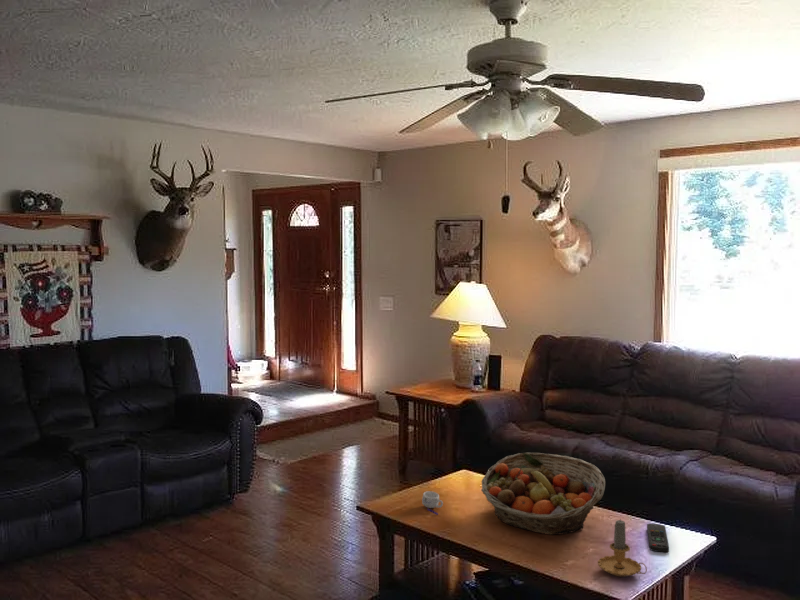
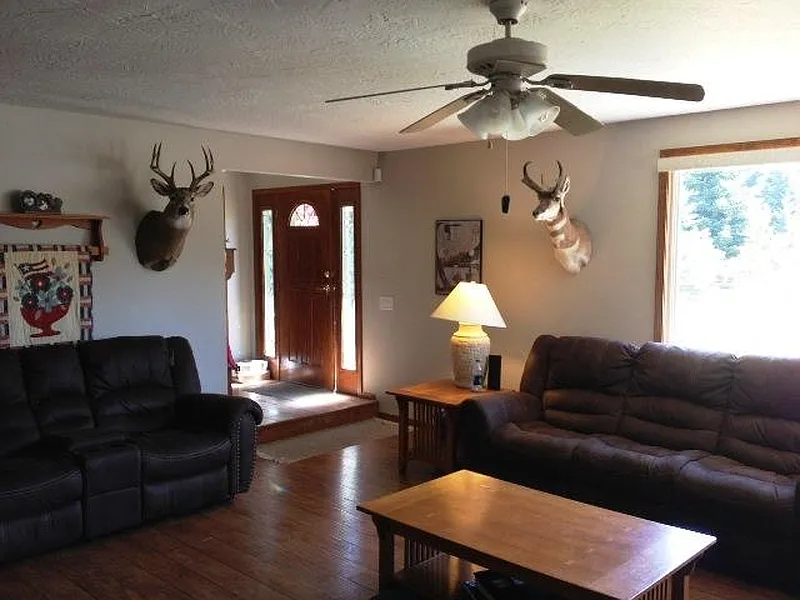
- fruit basket (541, 492)
- remote control (657, 537)
- mug (433, 501)
- candle (624, 546)
